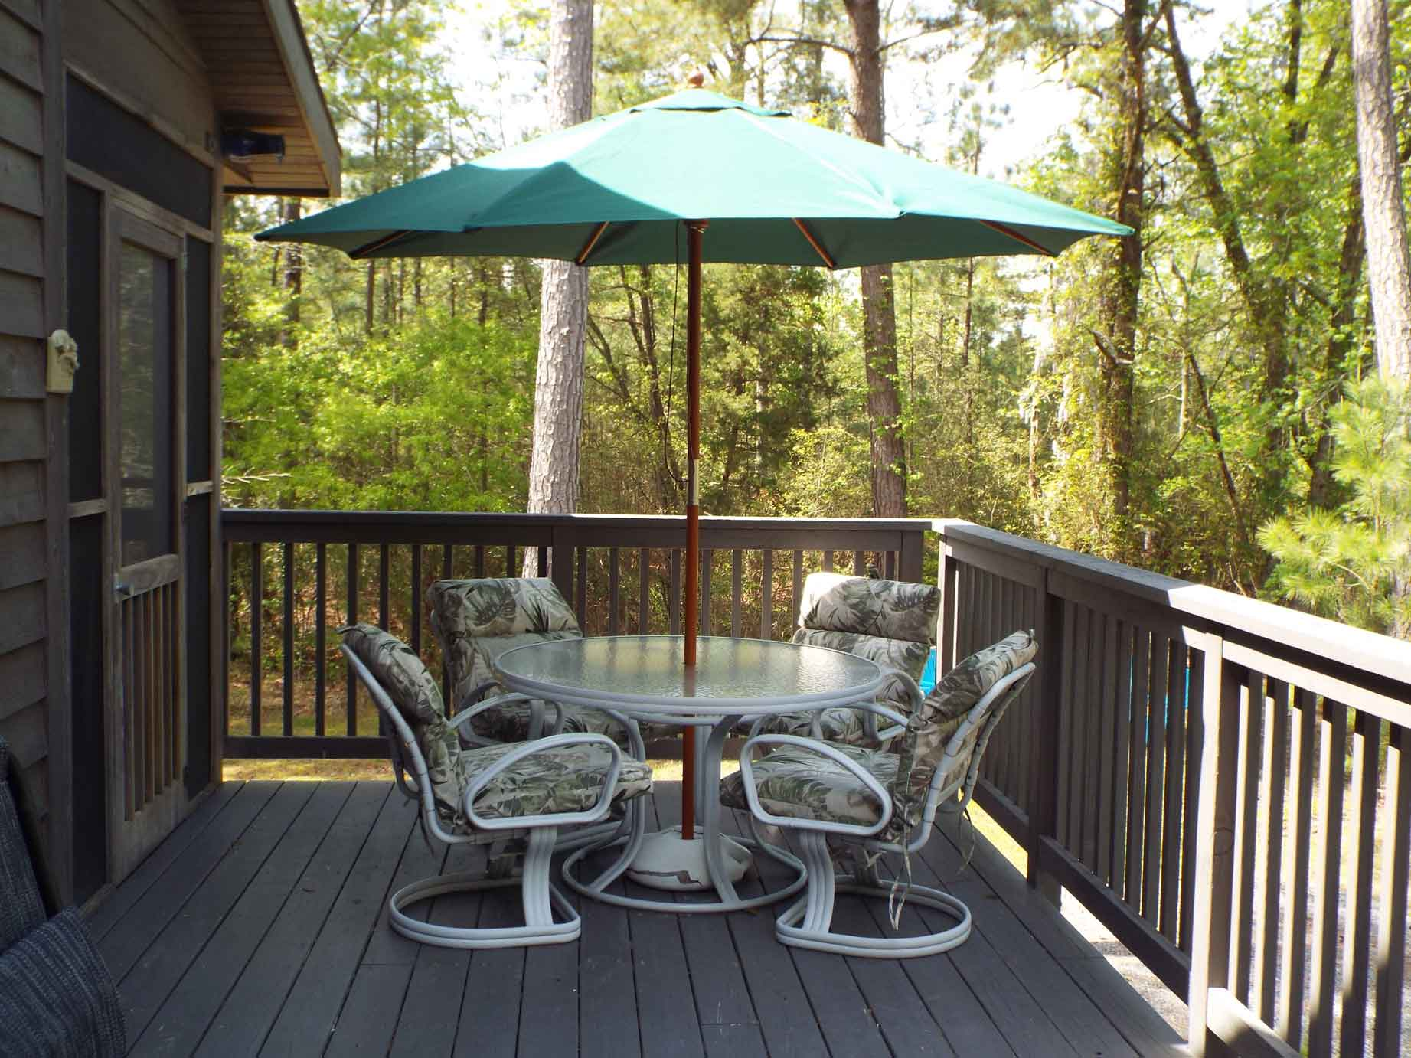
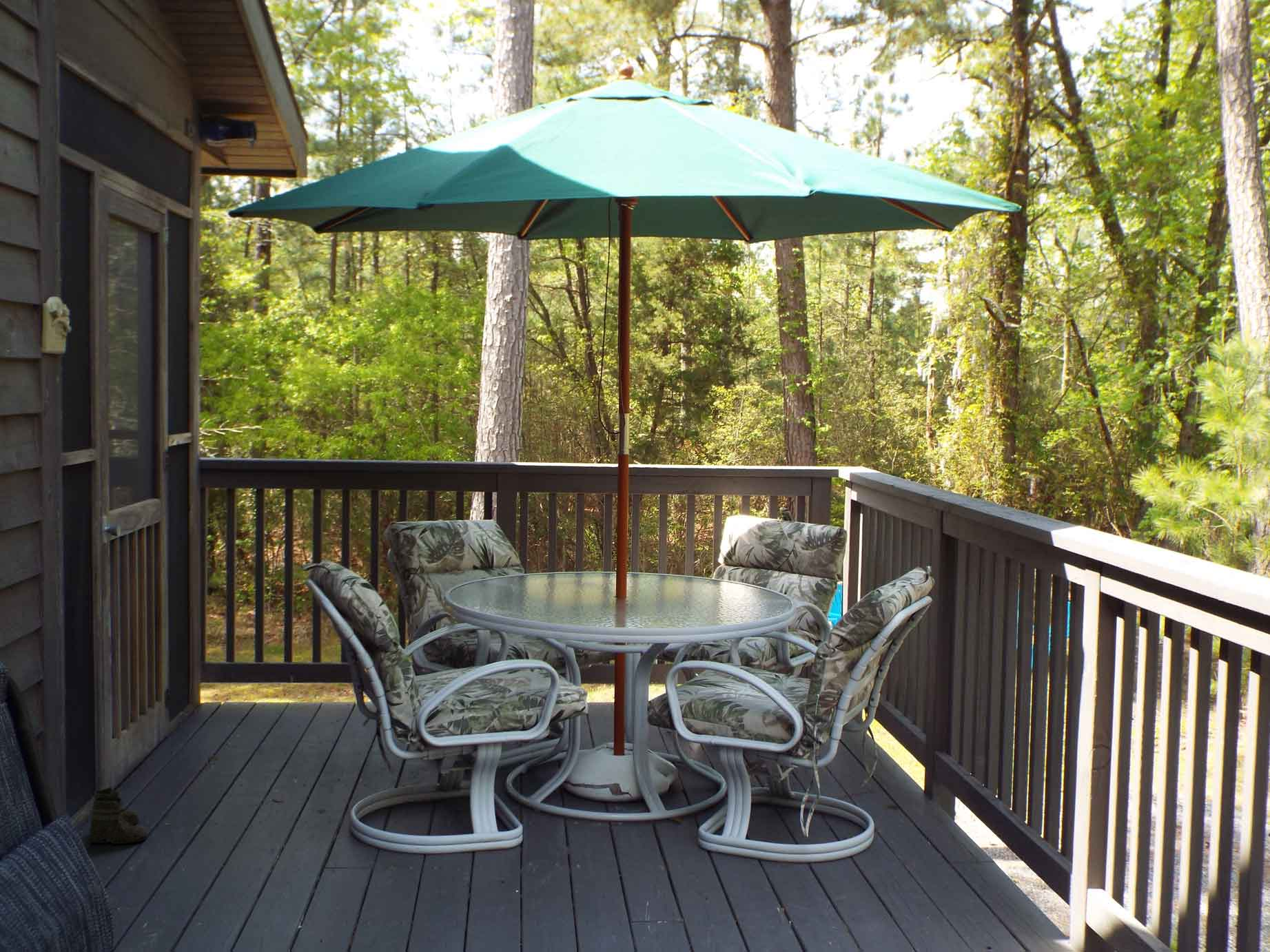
+ boots (117, 814)
